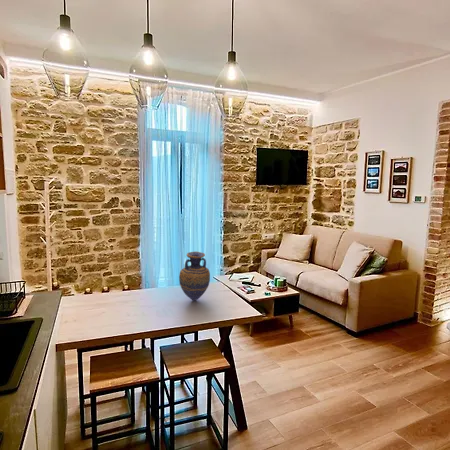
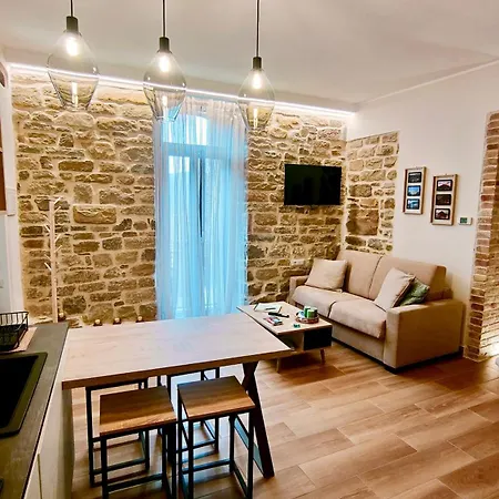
- vase (194, 277)
